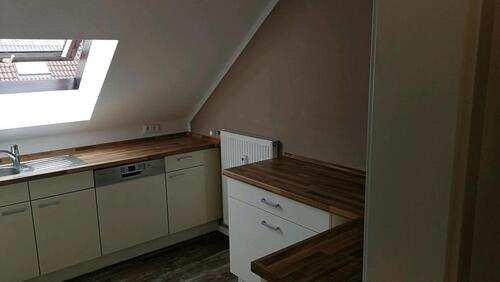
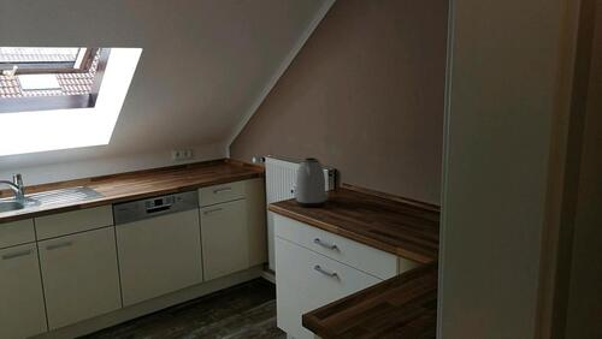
+ kettle (311, 179)
